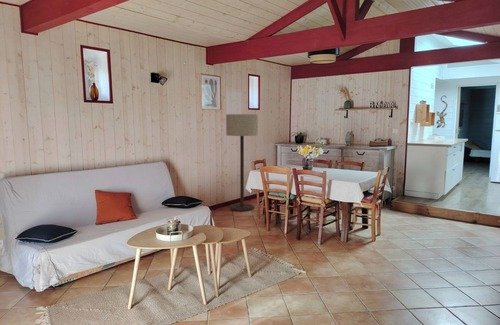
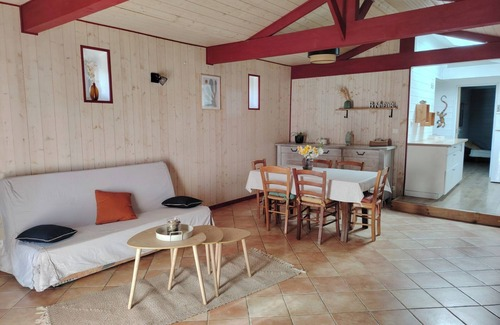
- floor lamp (242, 162)
